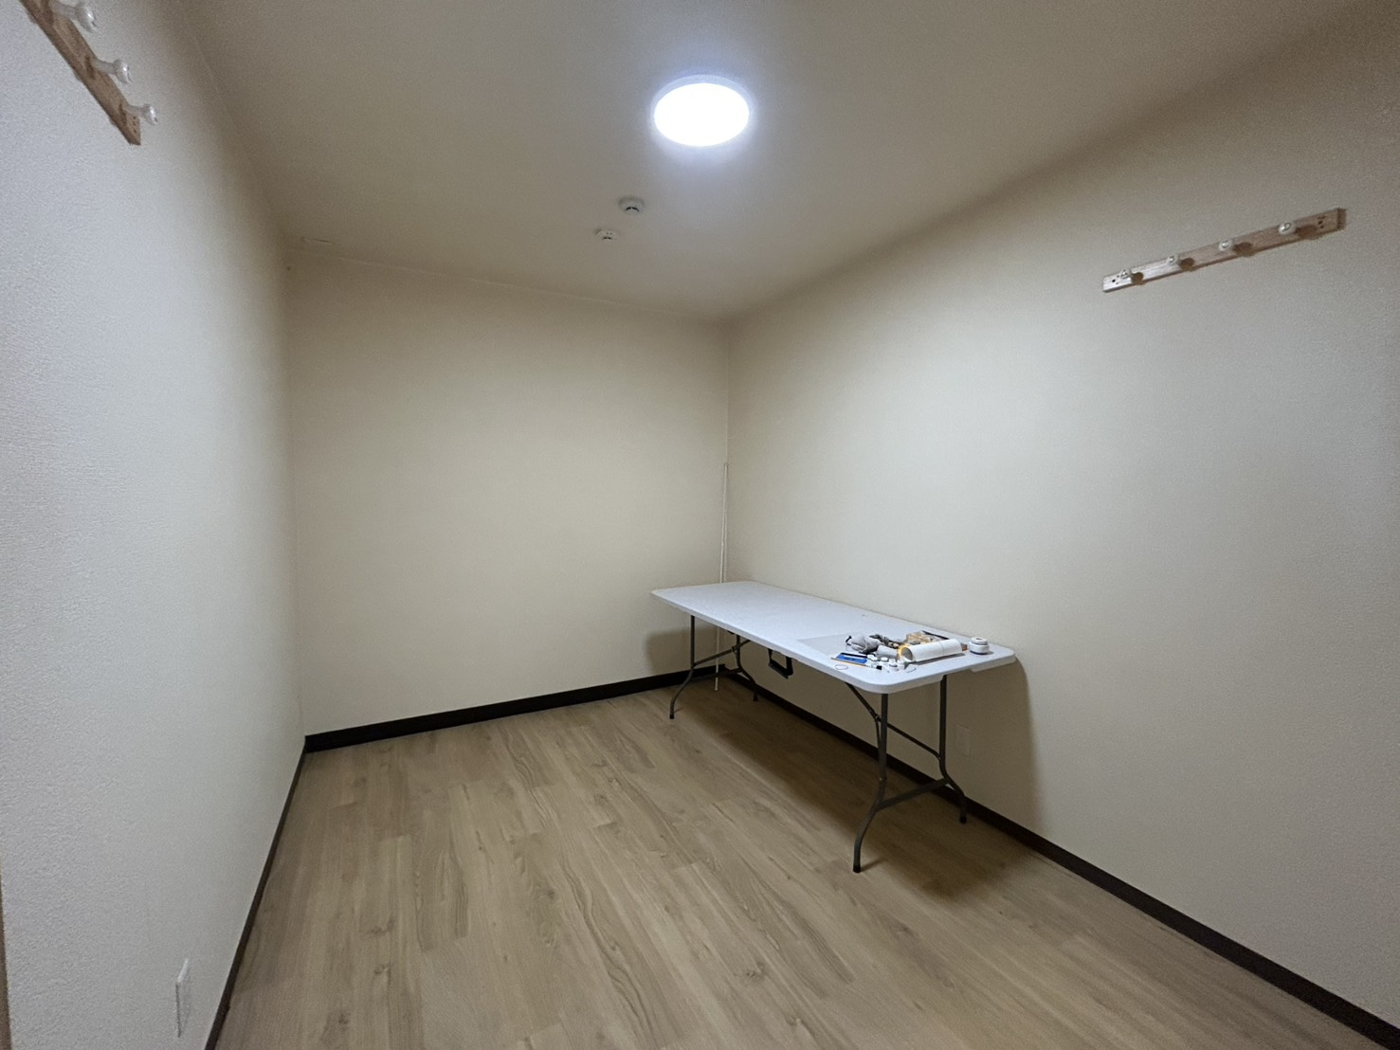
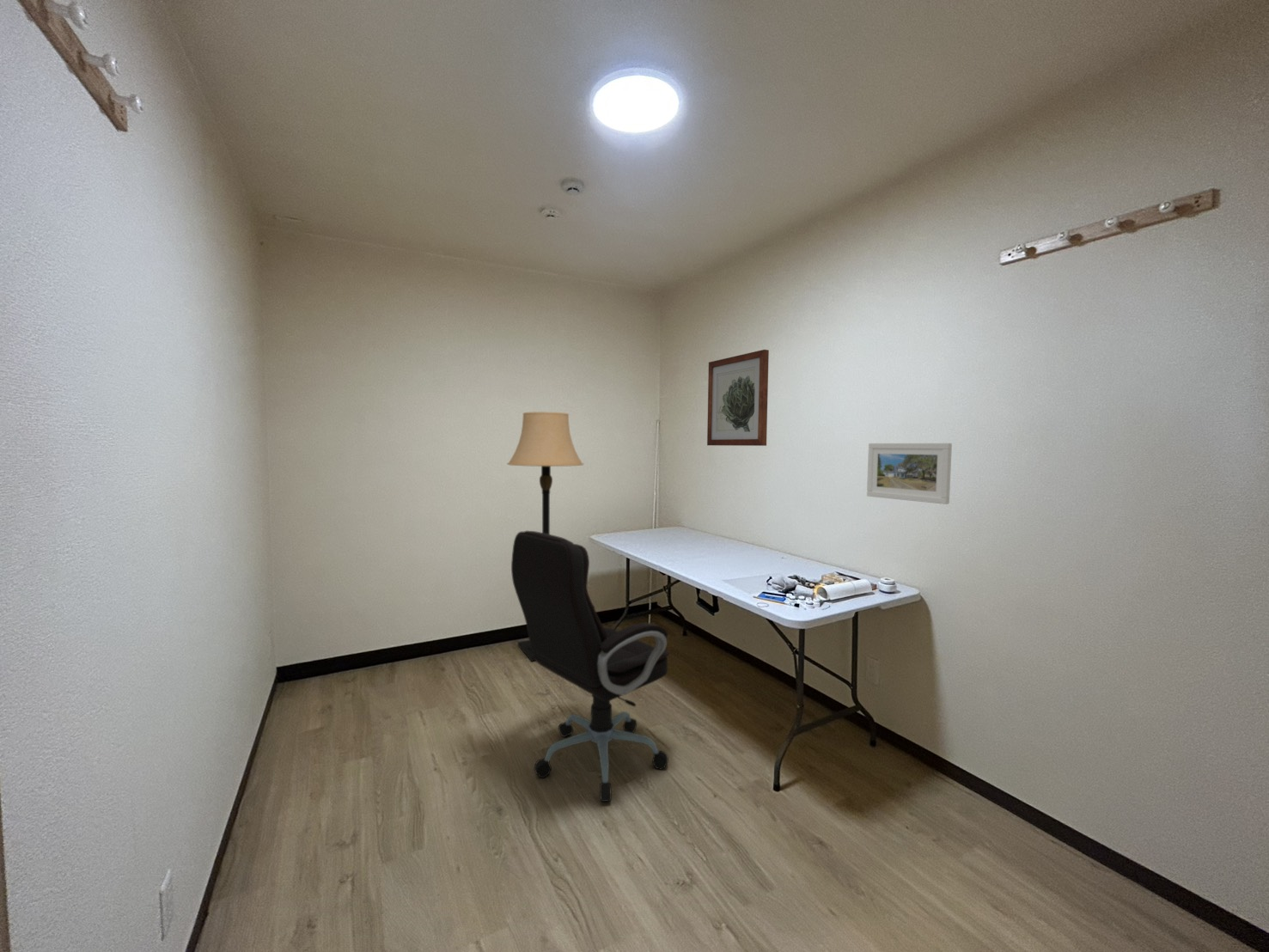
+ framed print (906, 471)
+ office chair (596, 644)
+ wall art (735, 401)
+ lamp (546, 533)
